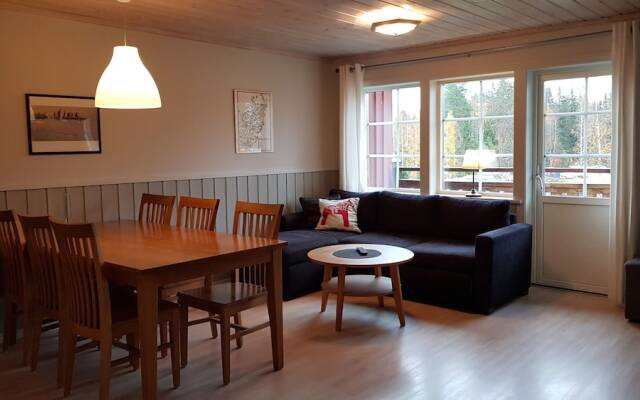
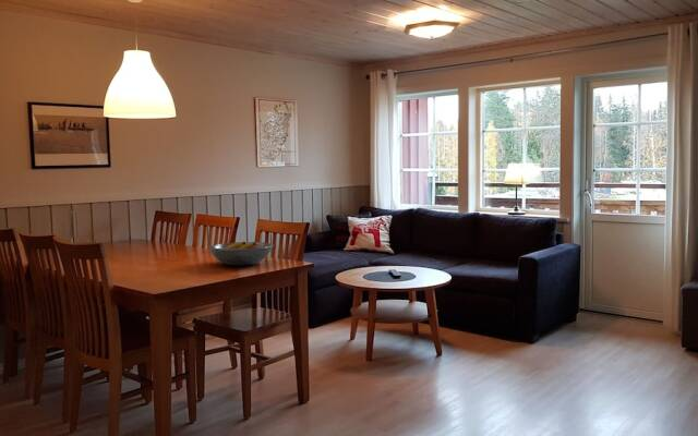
+ fruit bowl (241, 252)
